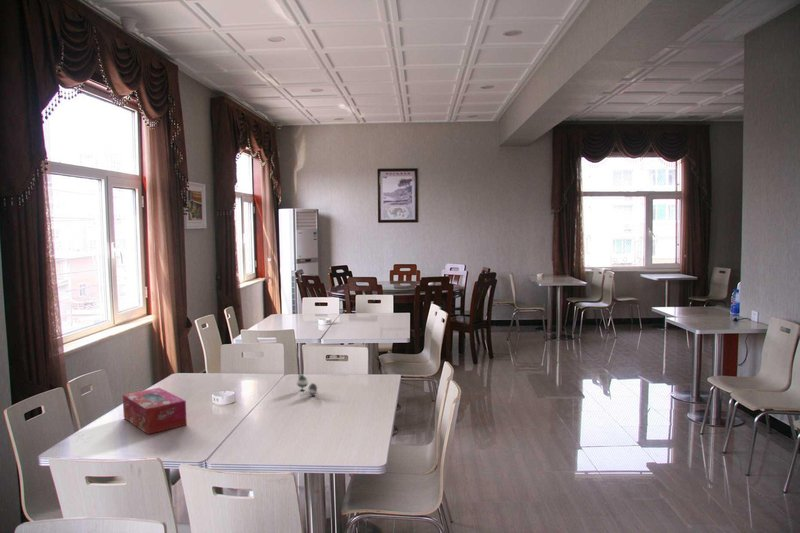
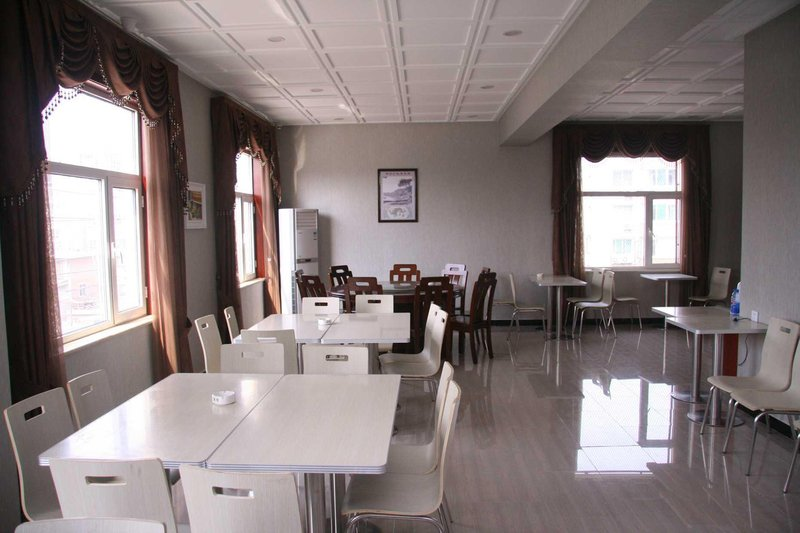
- teapot (307, 384)
- tissue box (153, 409)
